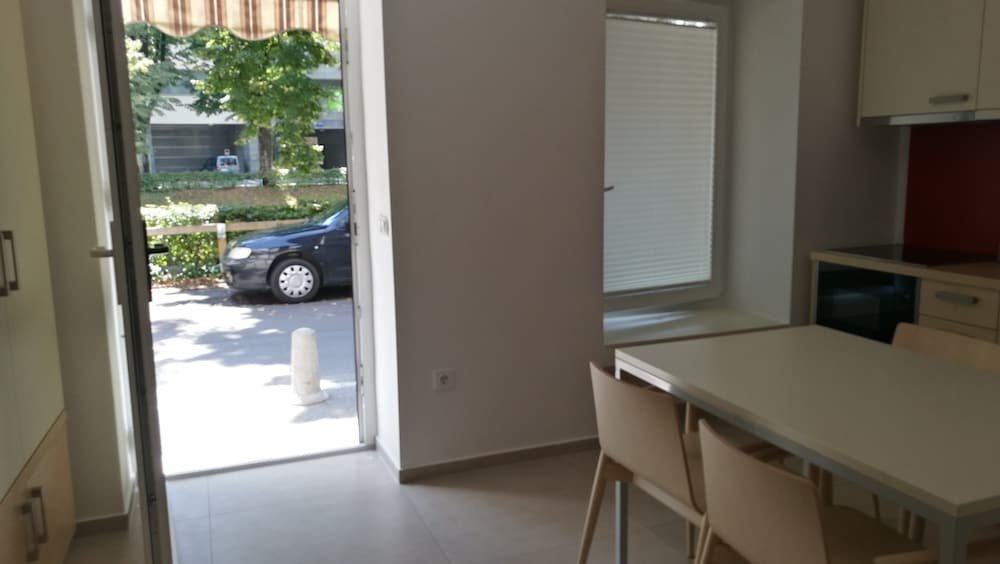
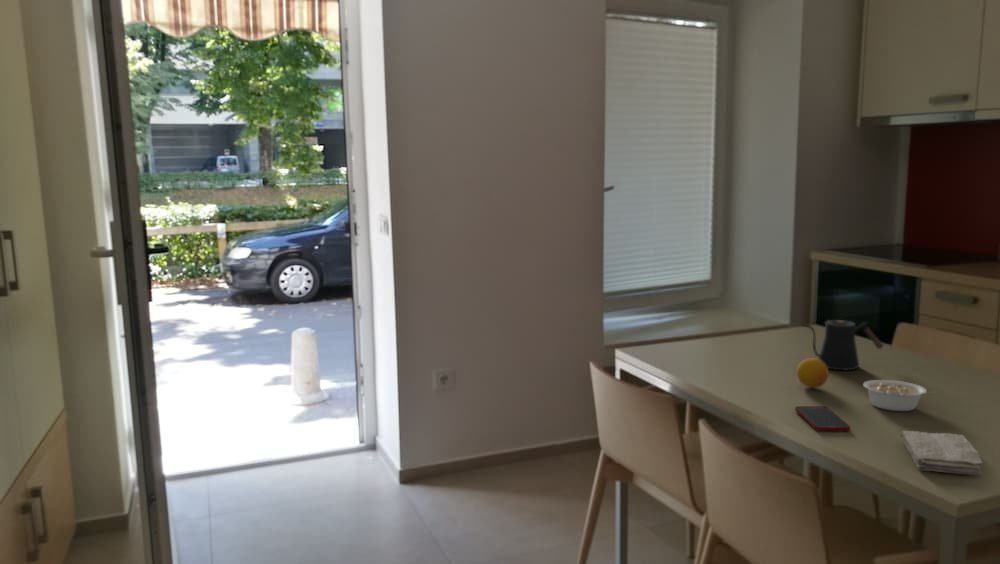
+ cell phone (821, 418)
+ kettle (841, 343)
+ washcloth (940, 450)
+ fruit (812, 372)
+ legume (896, 394)
